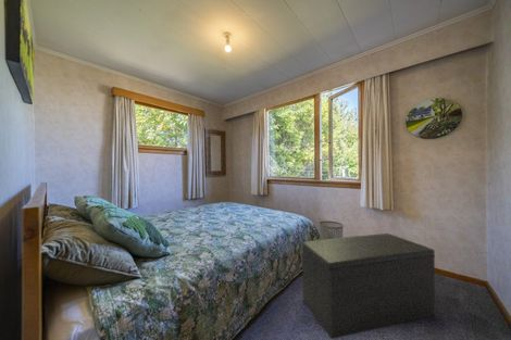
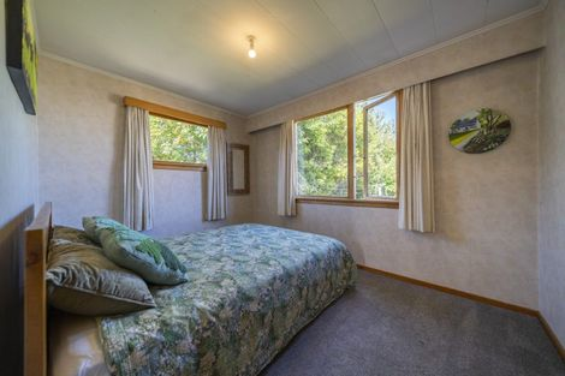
- bench (364, 275)
- waste bin (331, 237)
